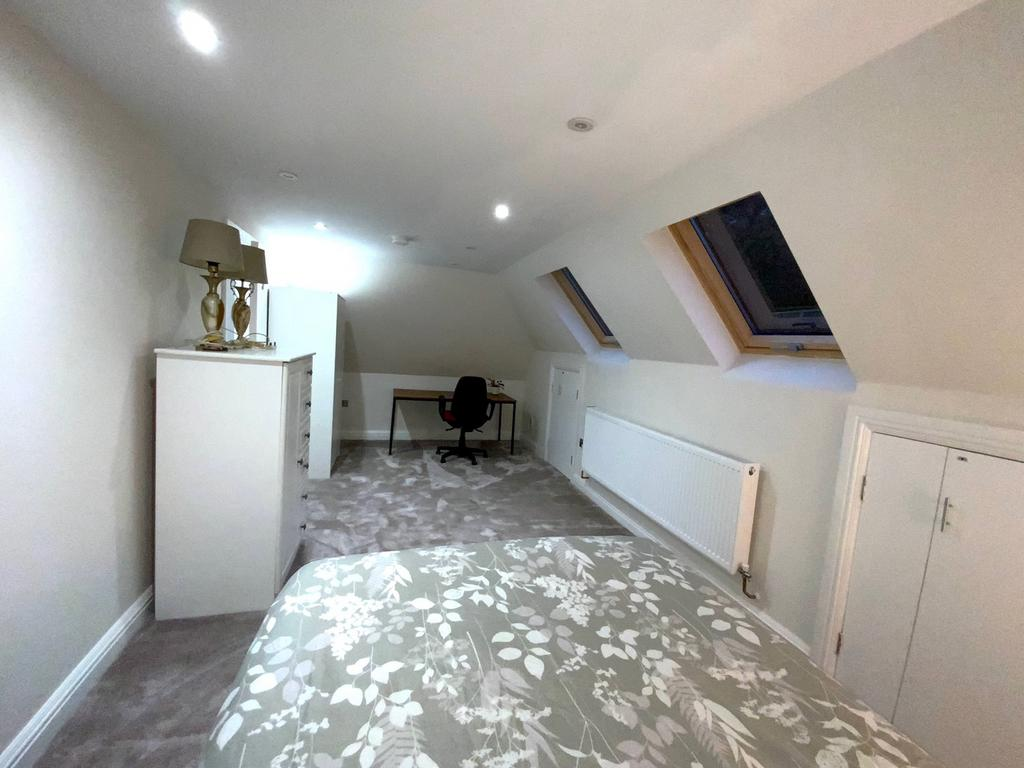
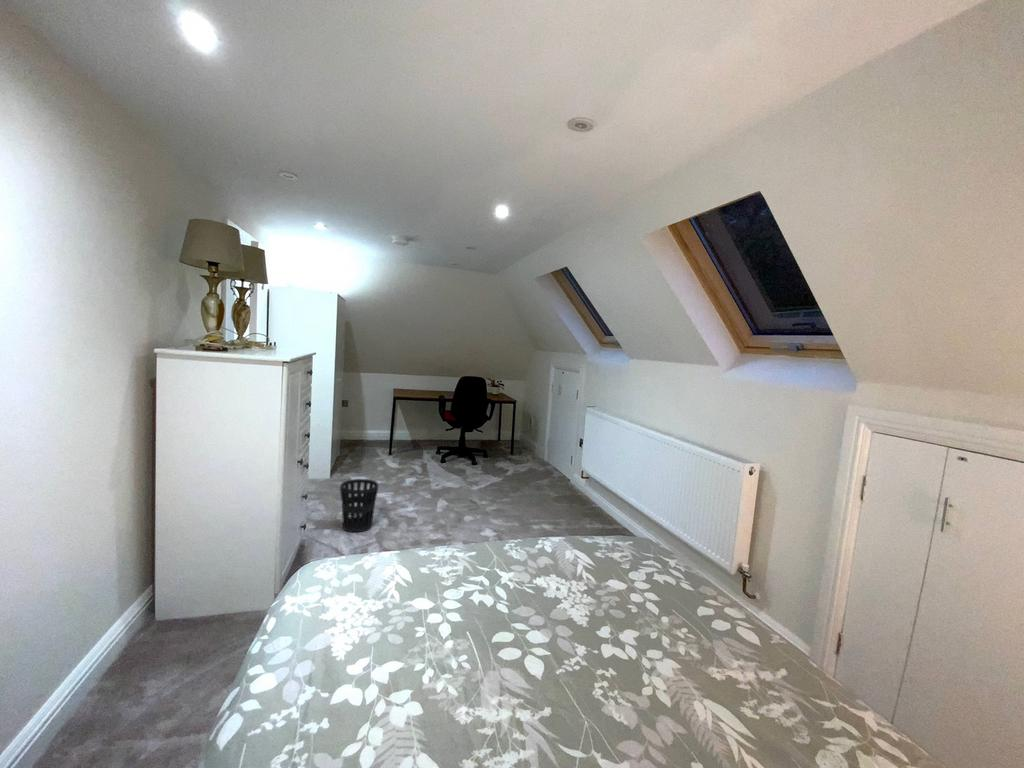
+ wastebasket (358, 505)
